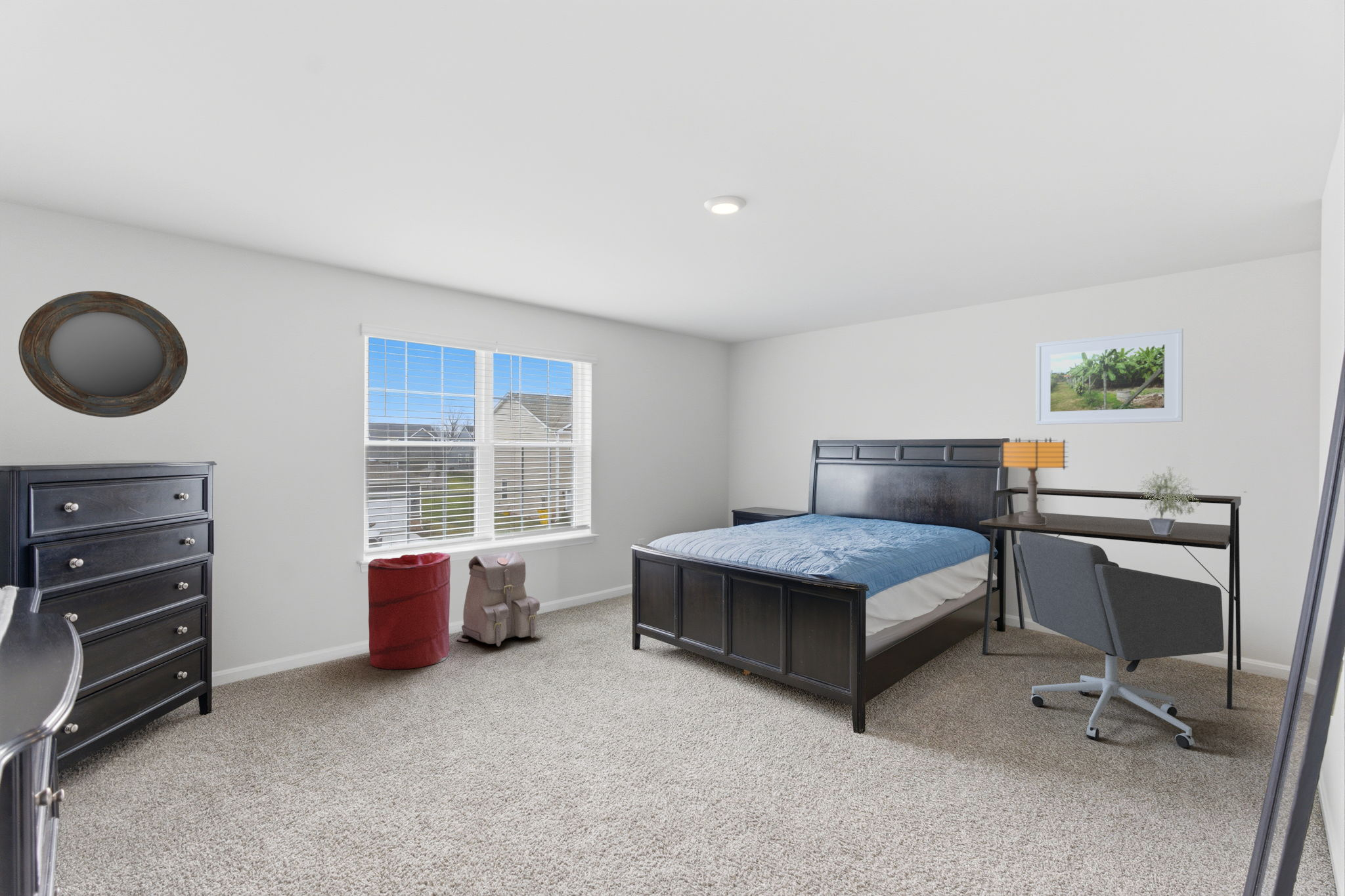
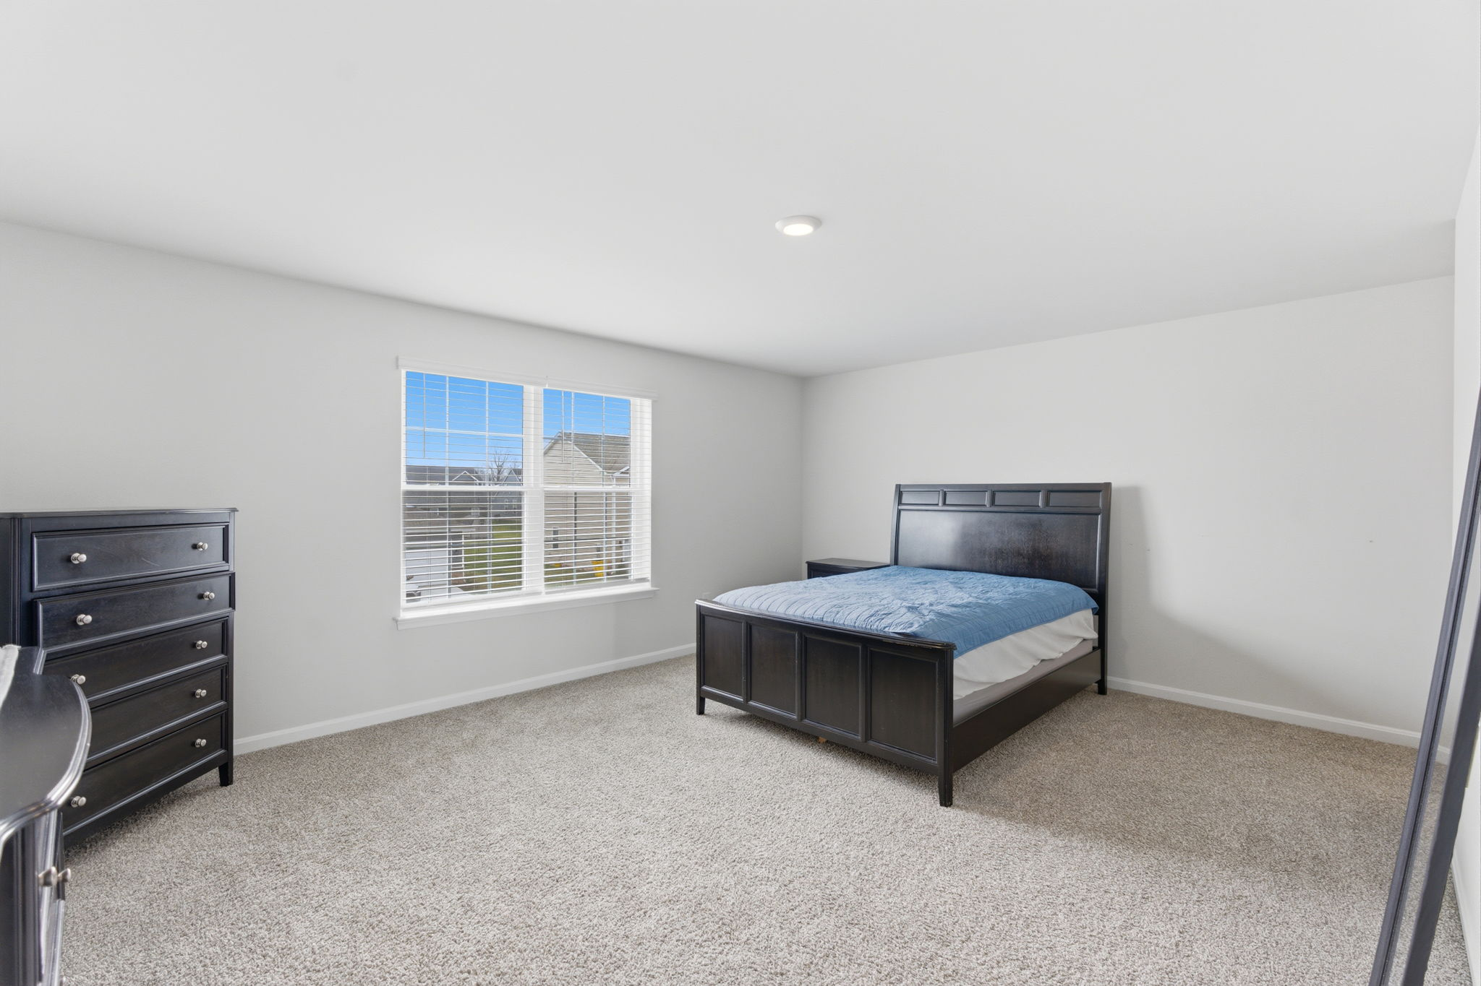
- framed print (1104, 379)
- laundry hamper (410, 605)
- potted plant (1168, 500)
- backpack (497, 595)
- table lamp (1032, 480)
- home mirror (108, 354)
- office chair (1109, 628)
- desk (1110, 539)
